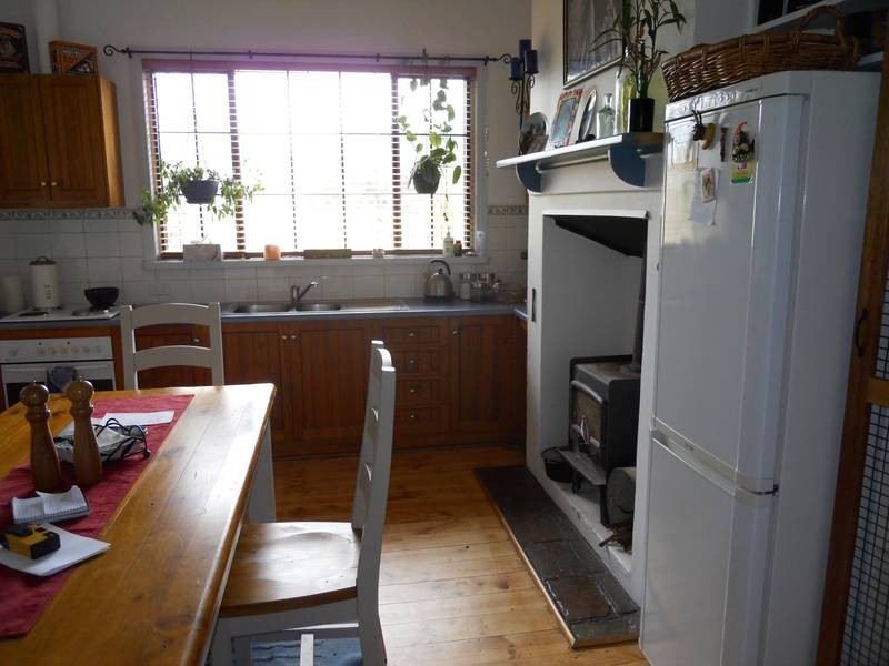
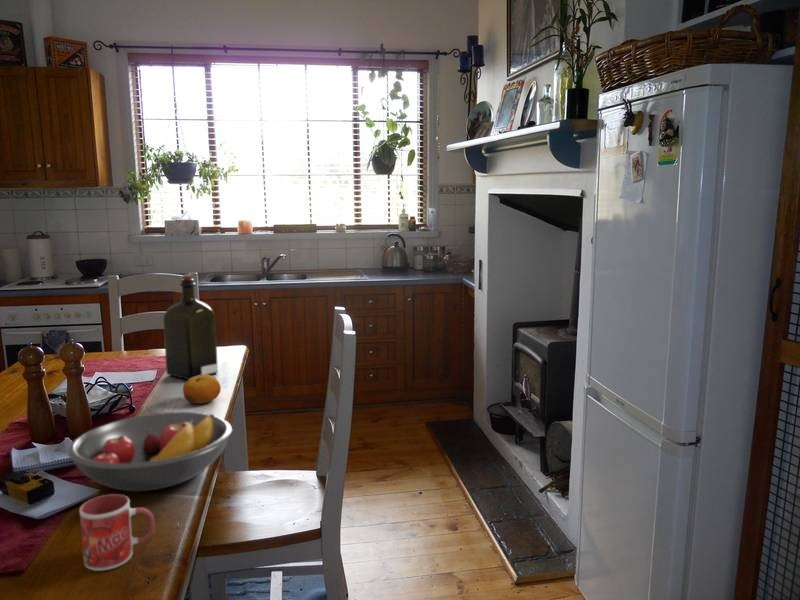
+ fruit (201, 388)
+ mug (118, 530)
+ fruit bowl (154, 450)
+ liquor (189, 325)
